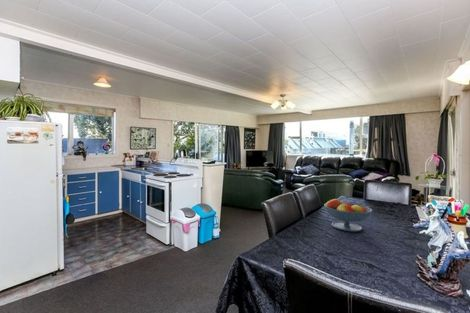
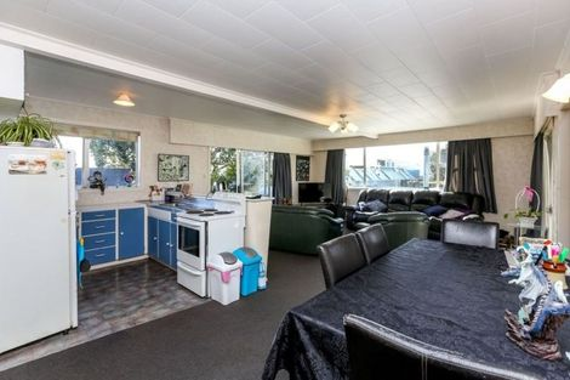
- fruit bowl (347, 213)
